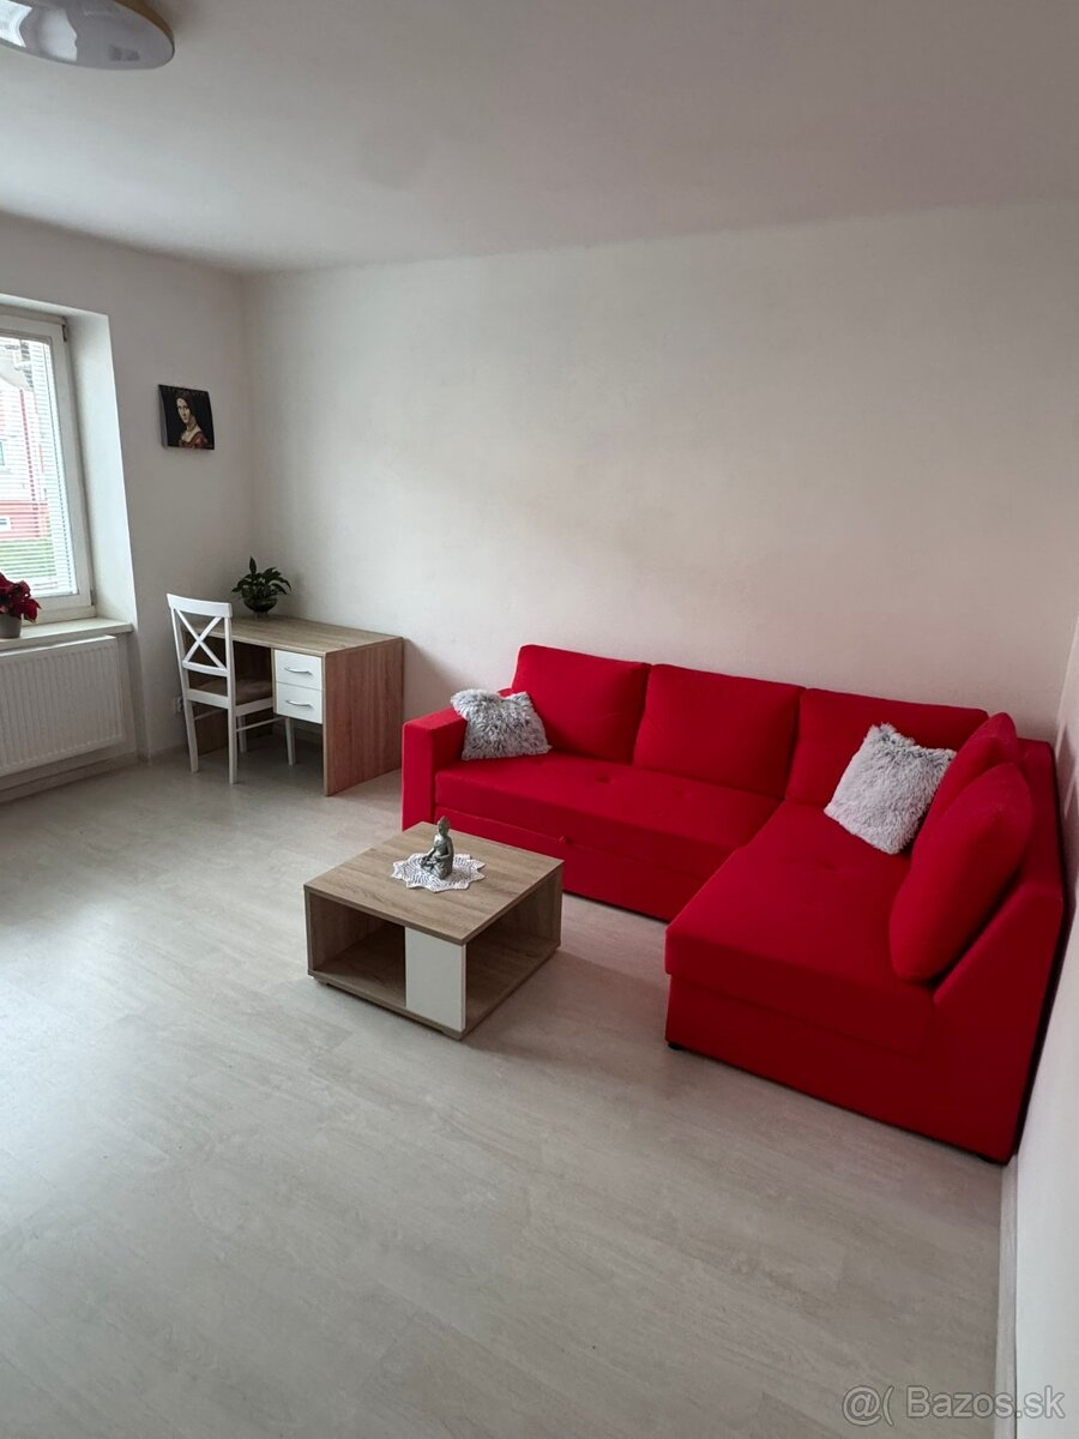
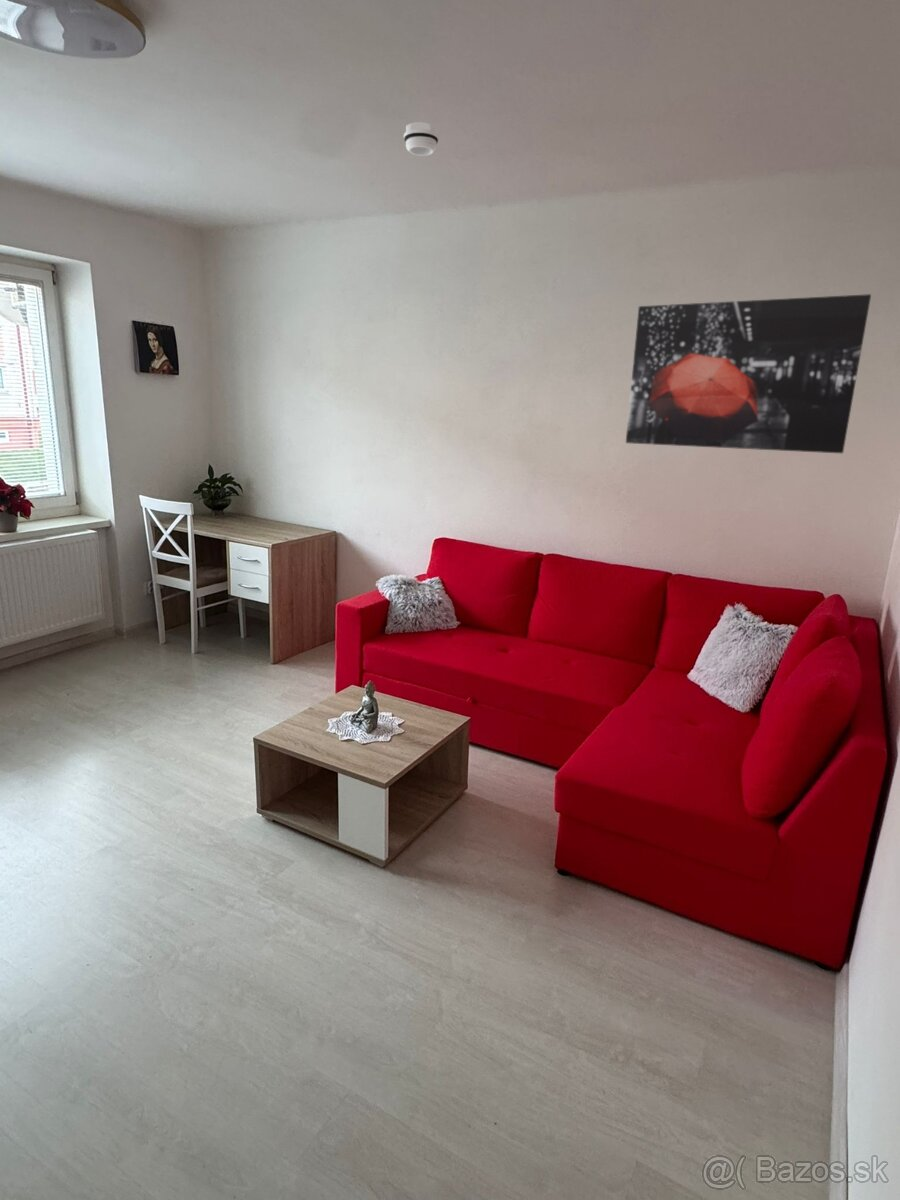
+ wall art (736, 376)
+ smoke detector (421, 139)
